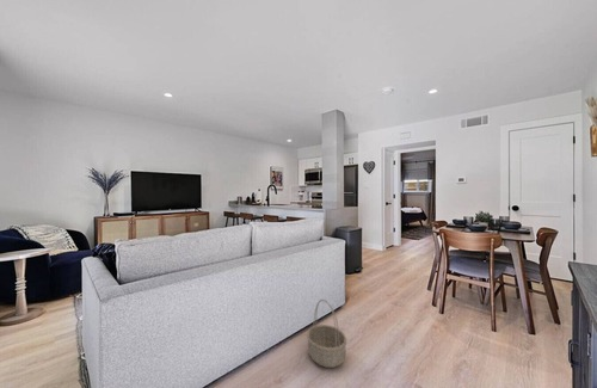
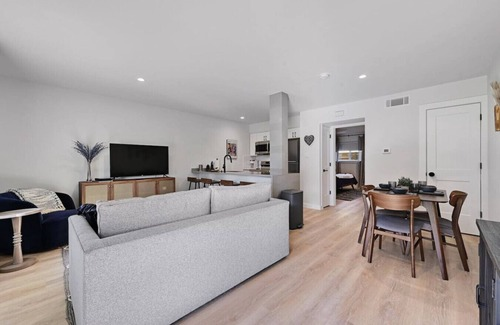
- basket (326, 328)
